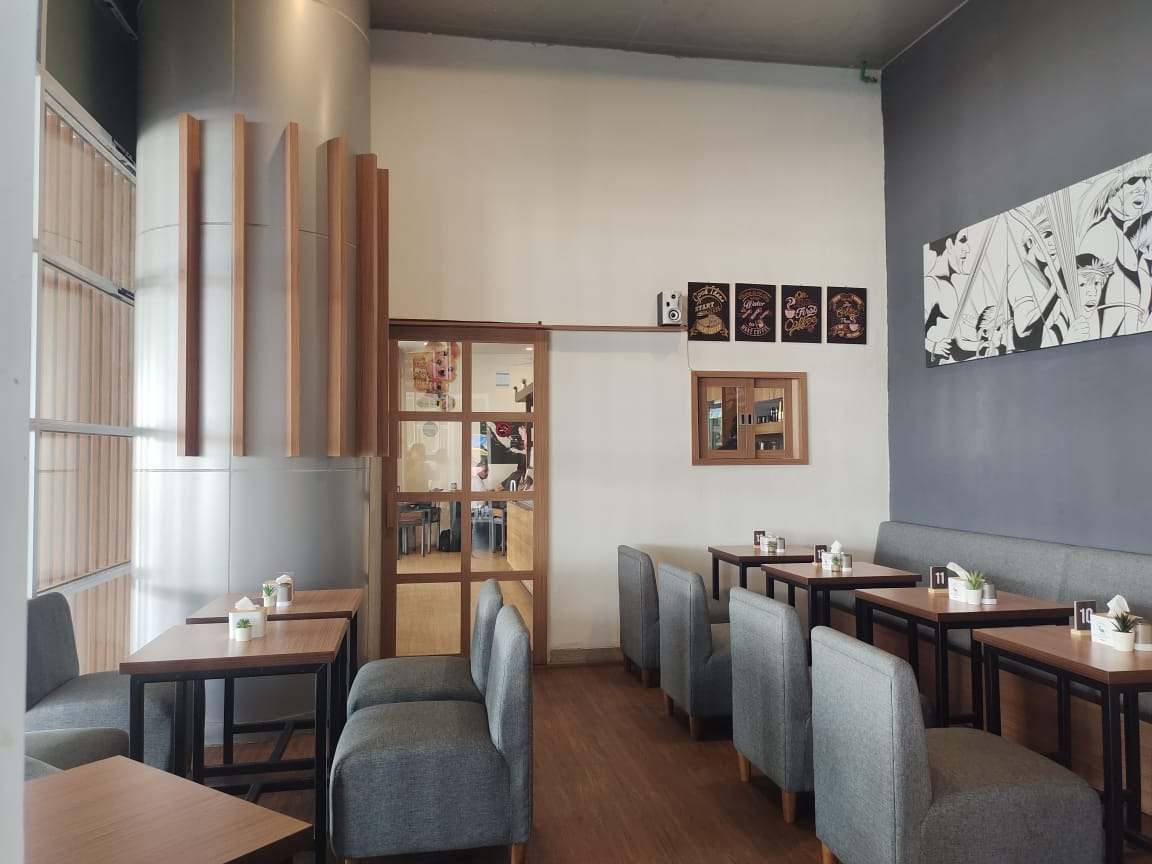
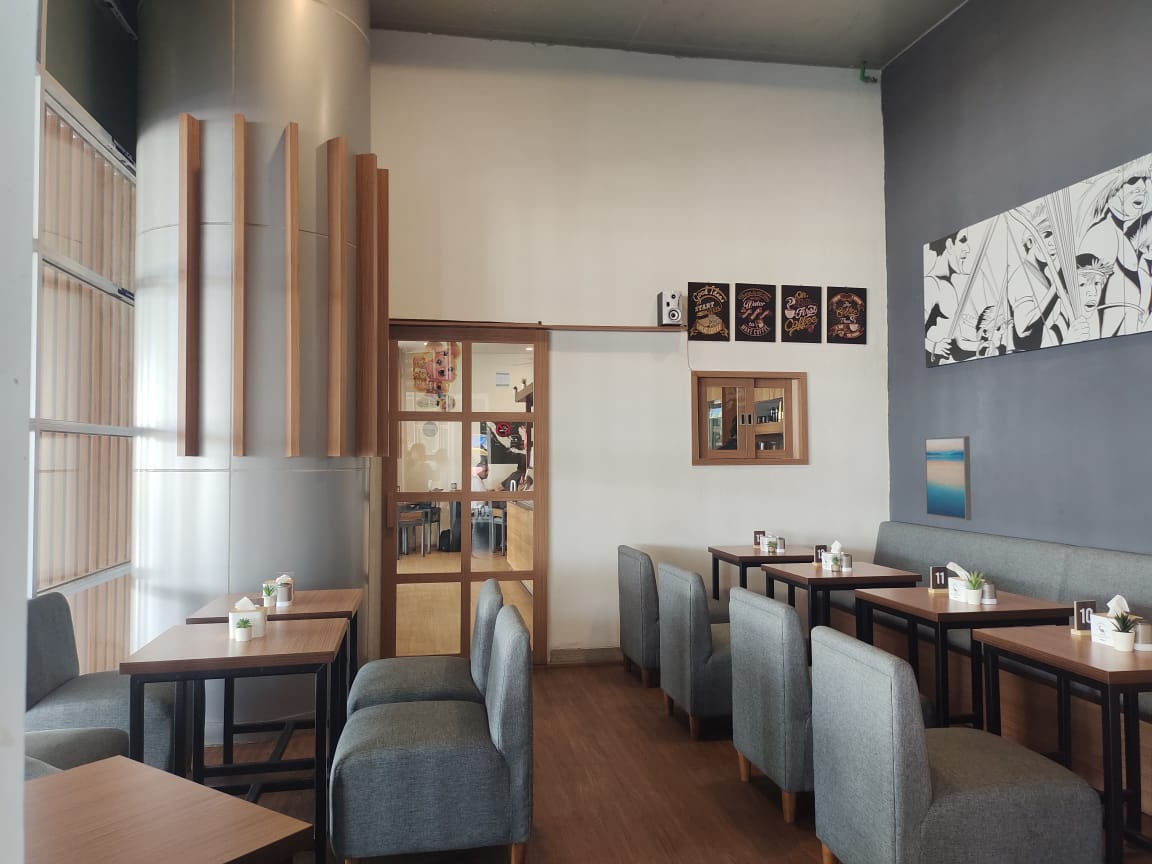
+ wall art (947, 477)
